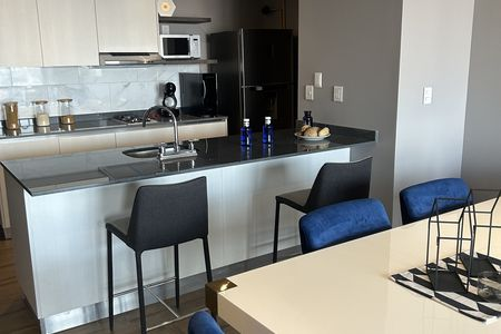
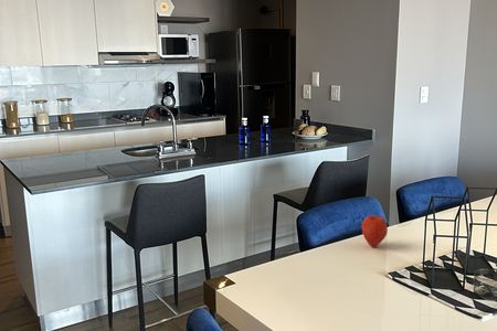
+ apple (374, 231)
